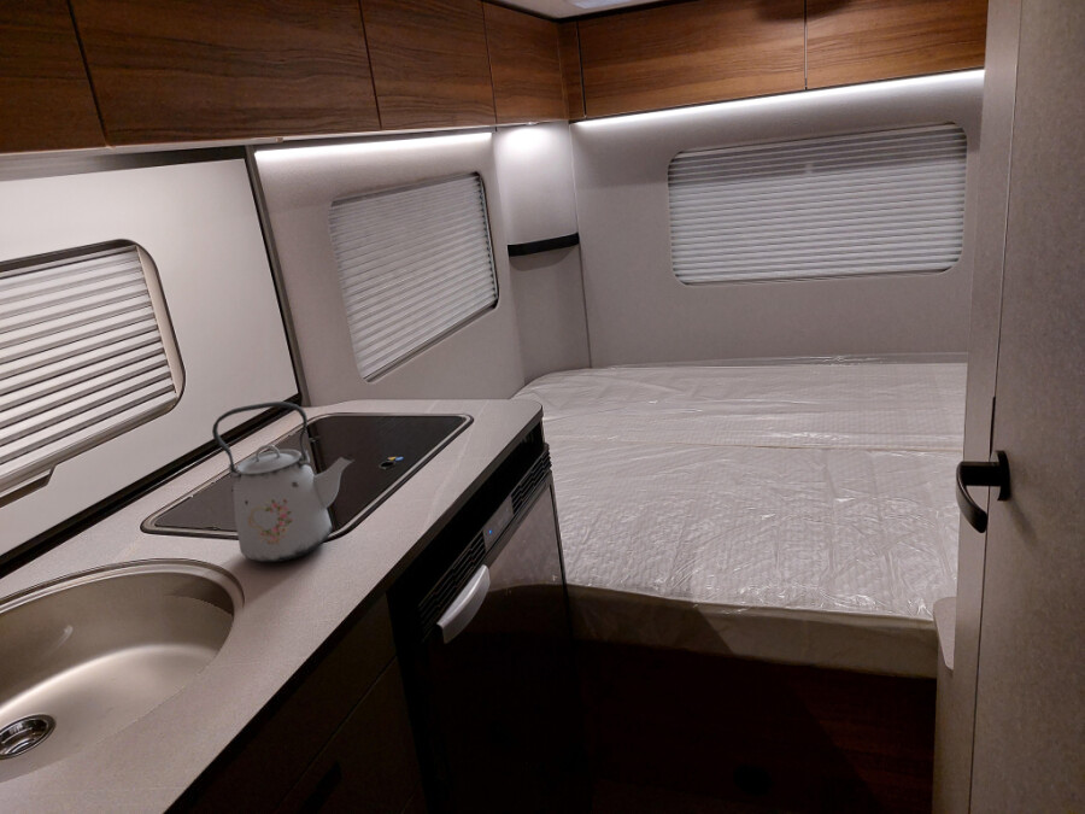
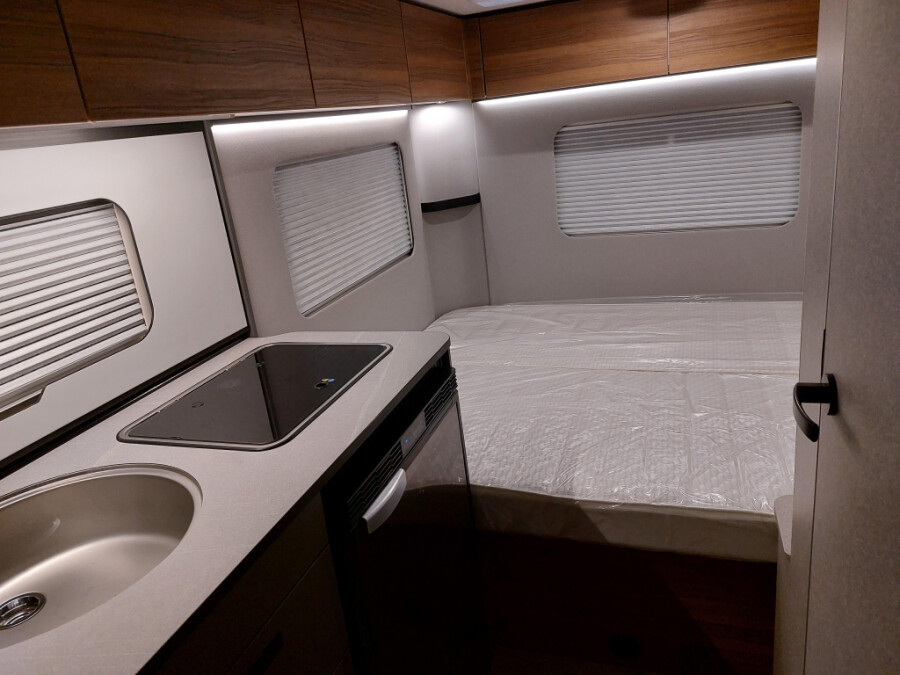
- kettle (291, 475)
